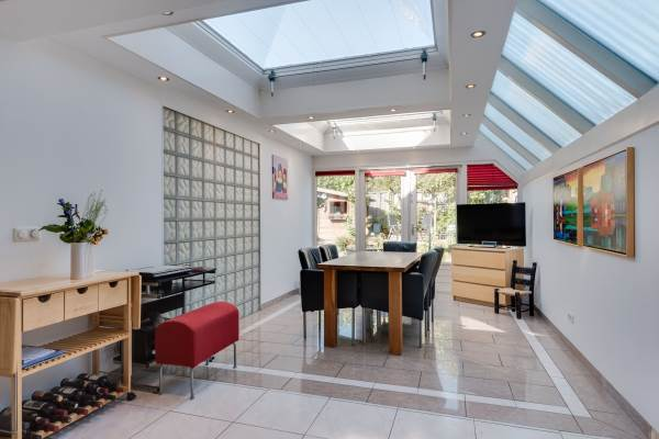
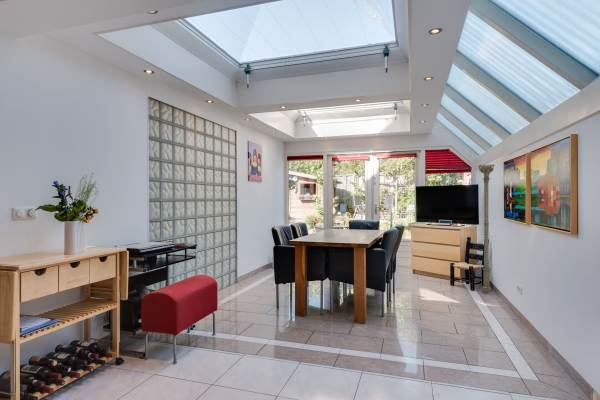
+ floor lamp (486, 229)
